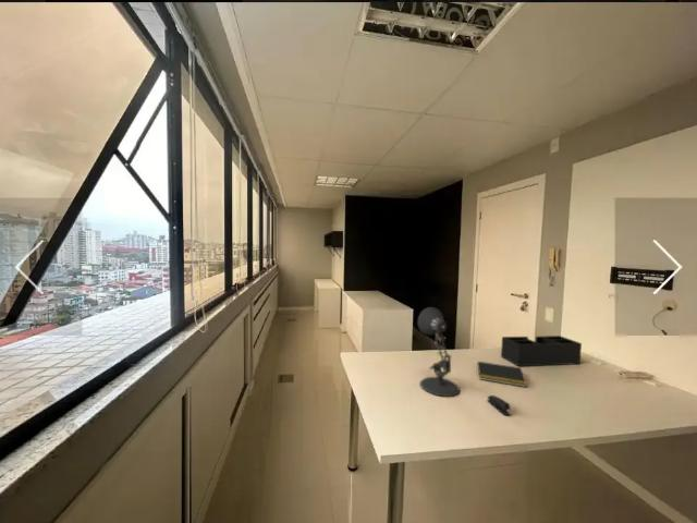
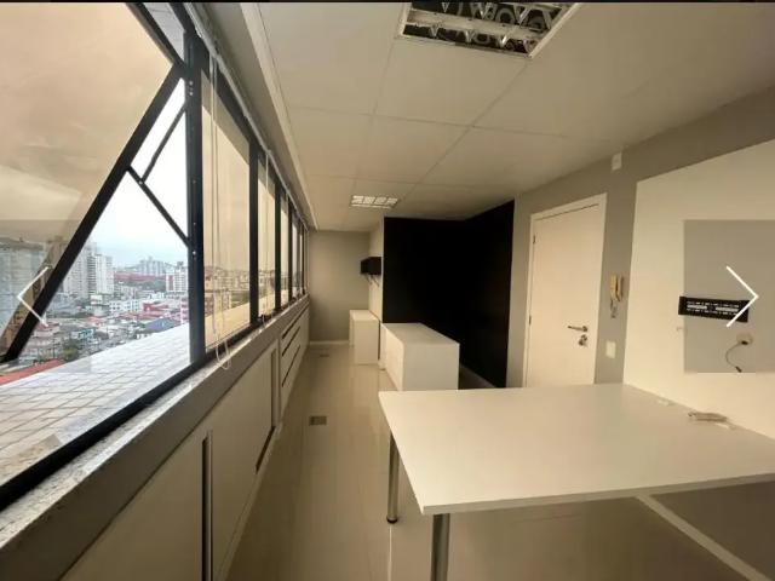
- desk lamp (440, 349)
- notepad (500, 373)
- desk organizer (540, 350)
- stapler (498, 402)
